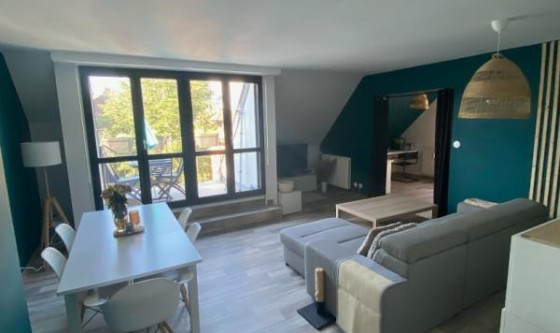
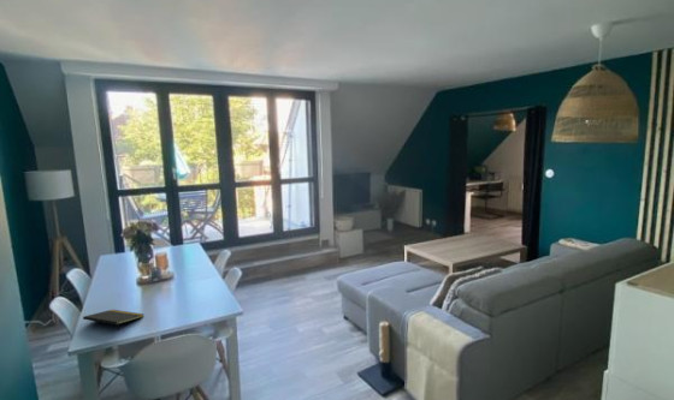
+ notepad (114, 316)
